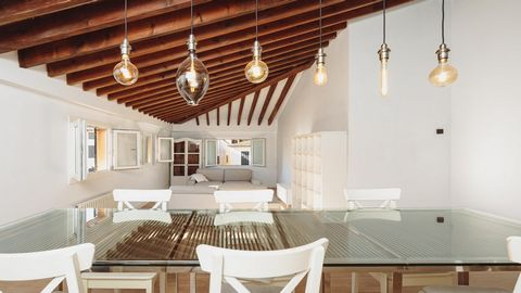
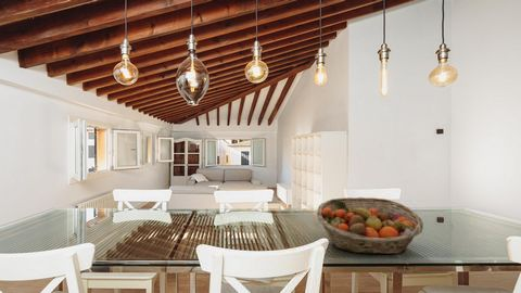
+ fruit basket (367, 224)
